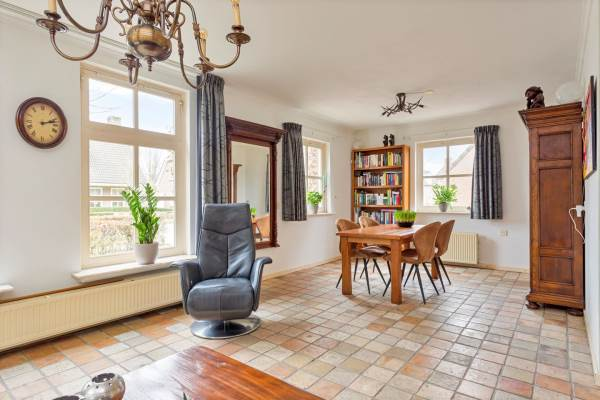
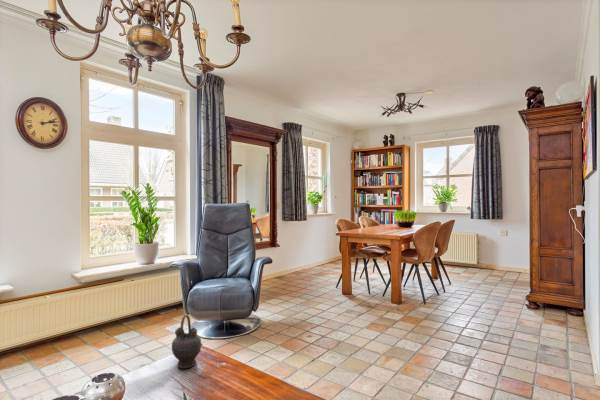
+ teapot (188, 338)
